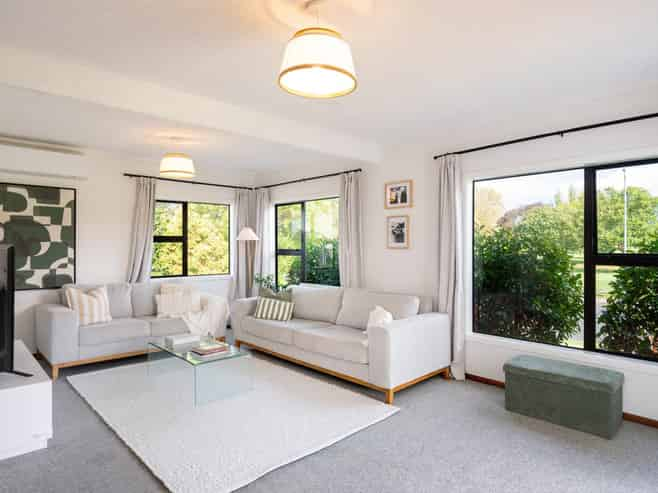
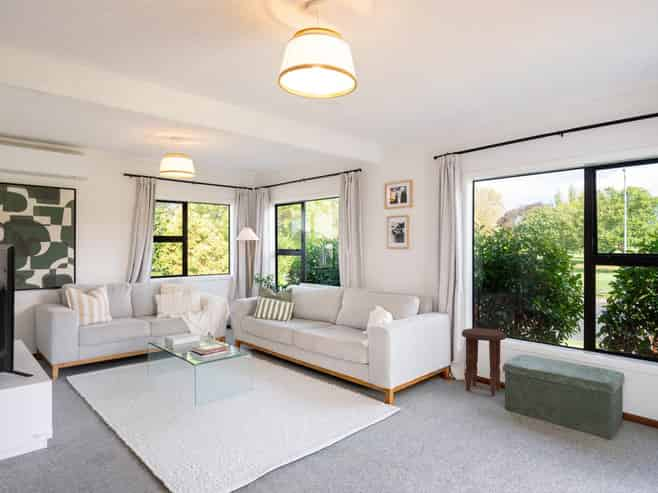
+ side table (477, 360)
